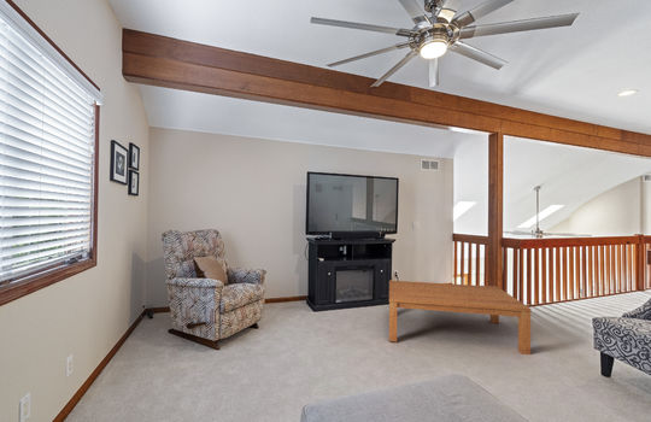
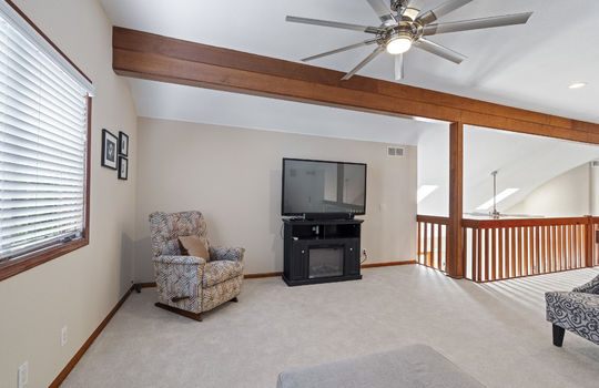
- coffee table (447, 310)
